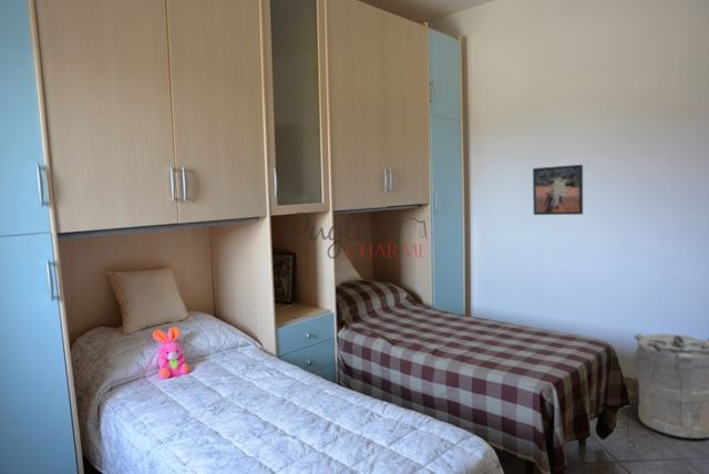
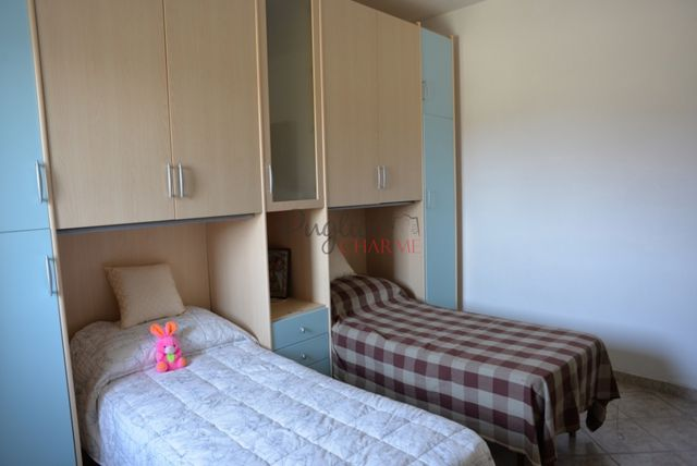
- laundry hamper (672, 378)
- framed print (557, 190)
